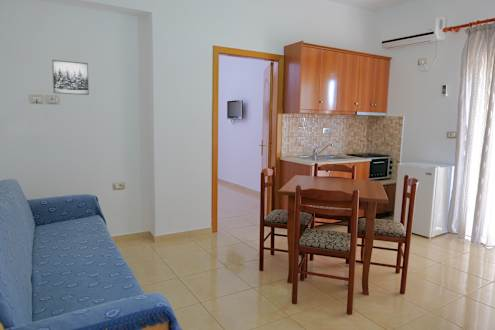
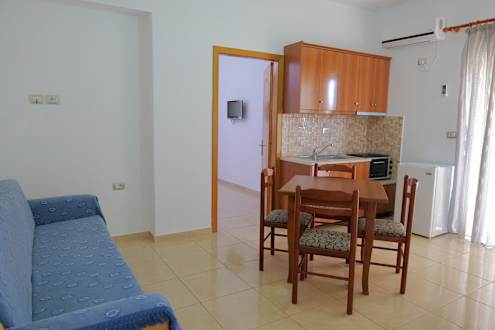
- wall art (70, 77)
